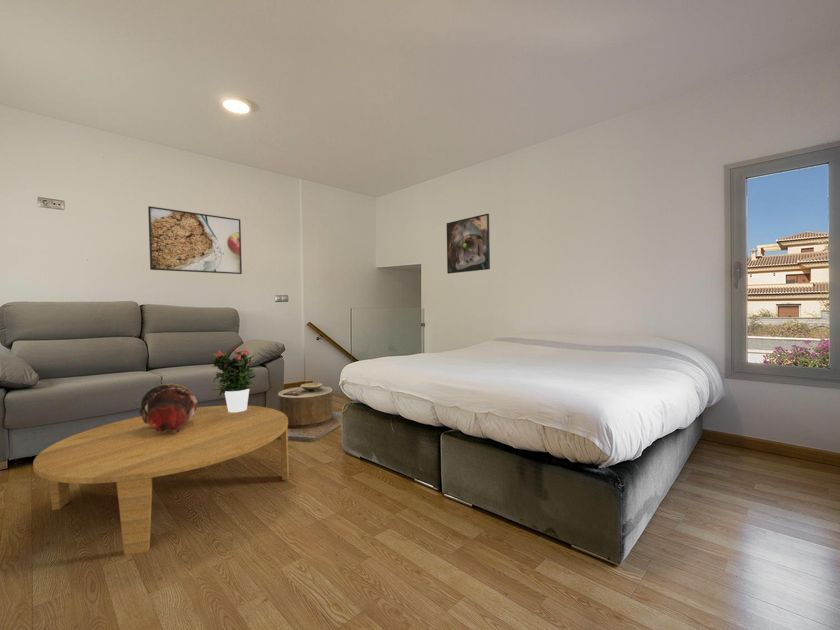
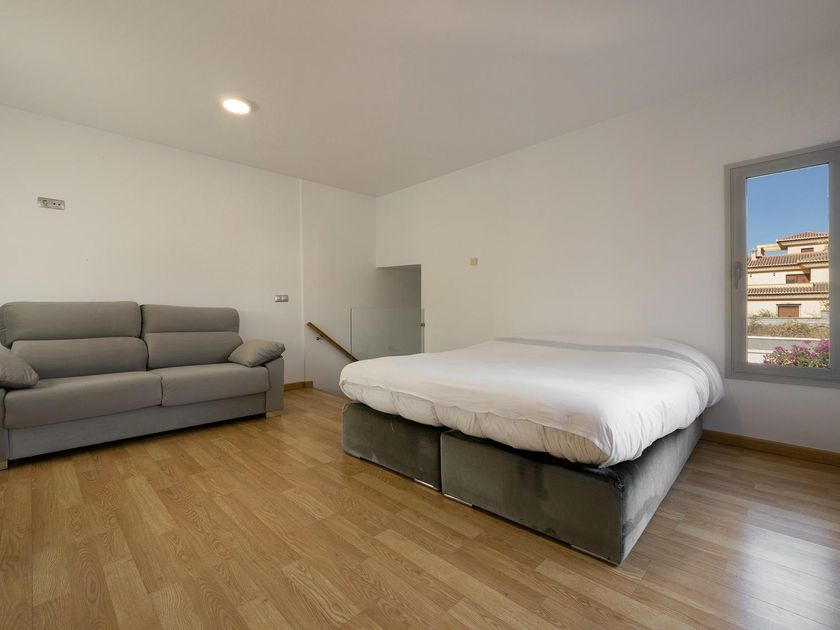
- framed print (467, 245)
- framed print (198, 242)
- decorative bowl (167, 406)
- side table (301, 406)
- coffee table (180, 461)
- potted flower (235, 379)
